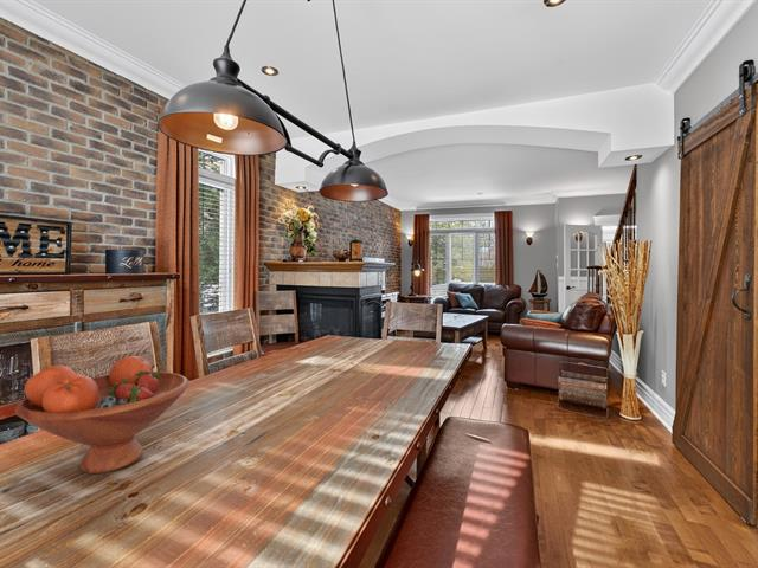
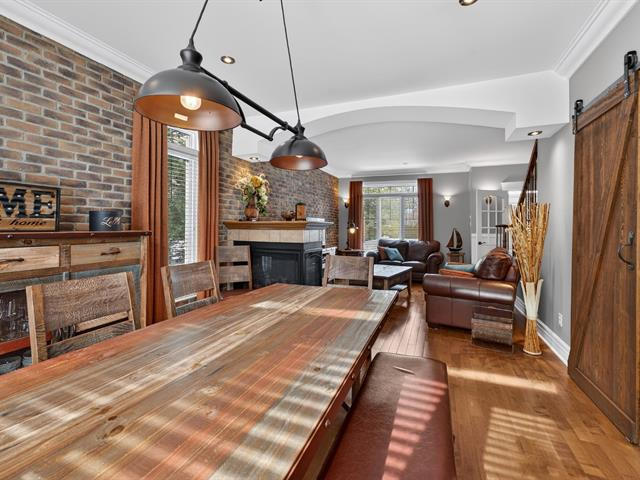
- fruit bowl (111, 411)
